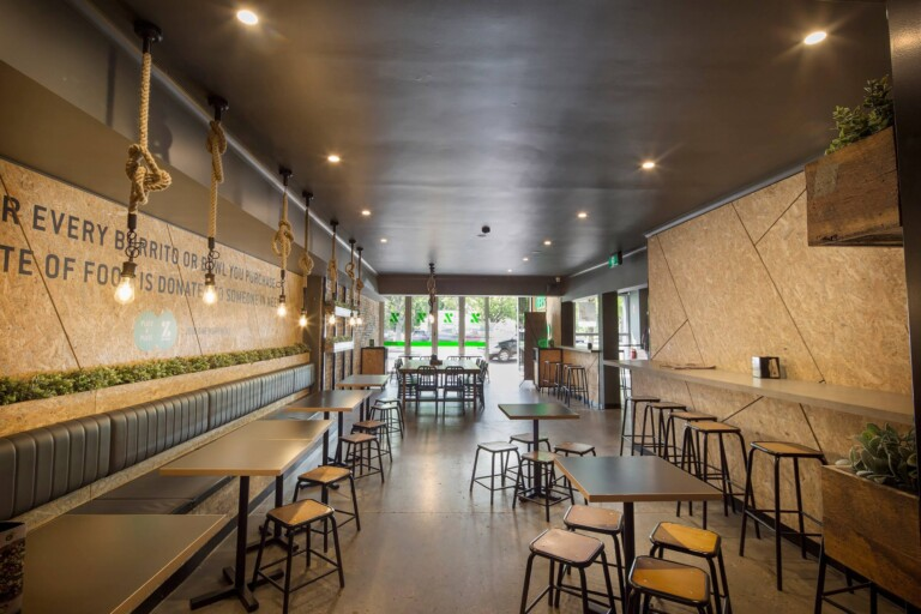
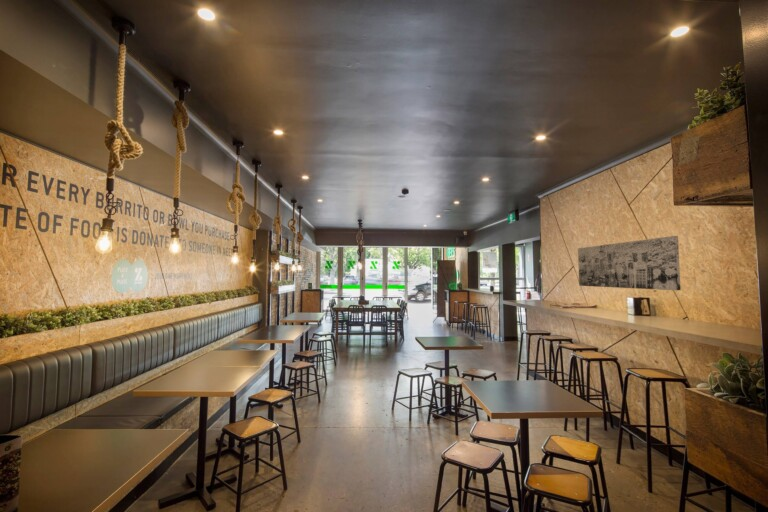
+ wall art (619, 265)
